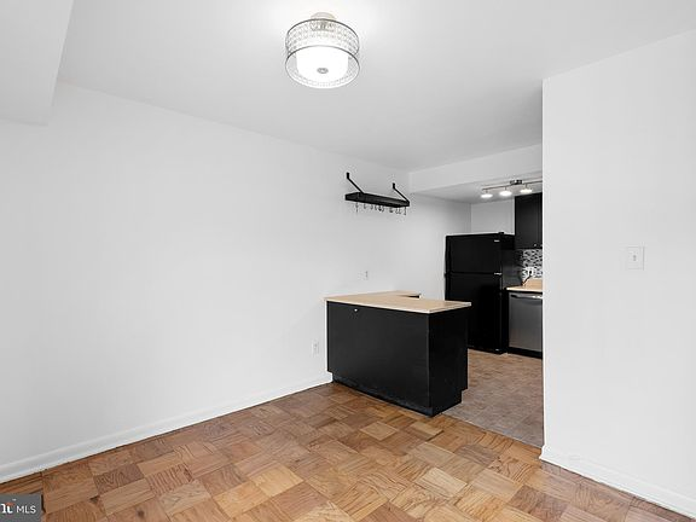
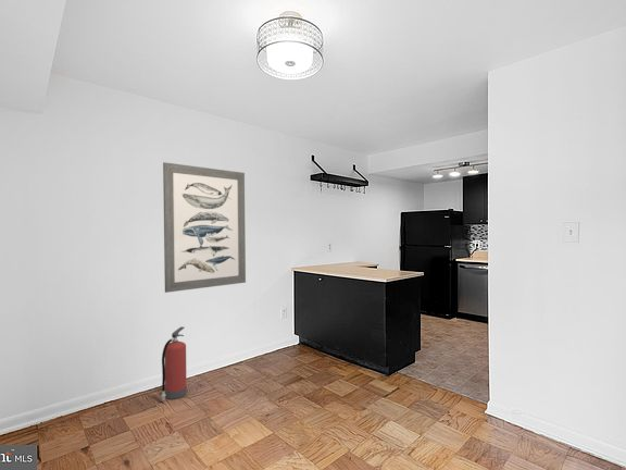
+ wall art (208, 227)
+ fire extinguisher (173, 363)
